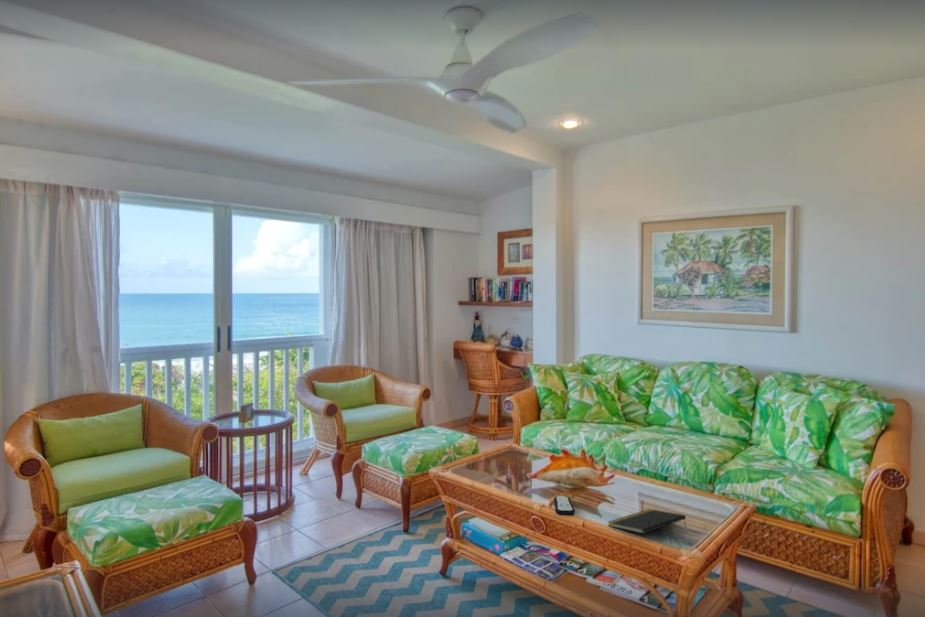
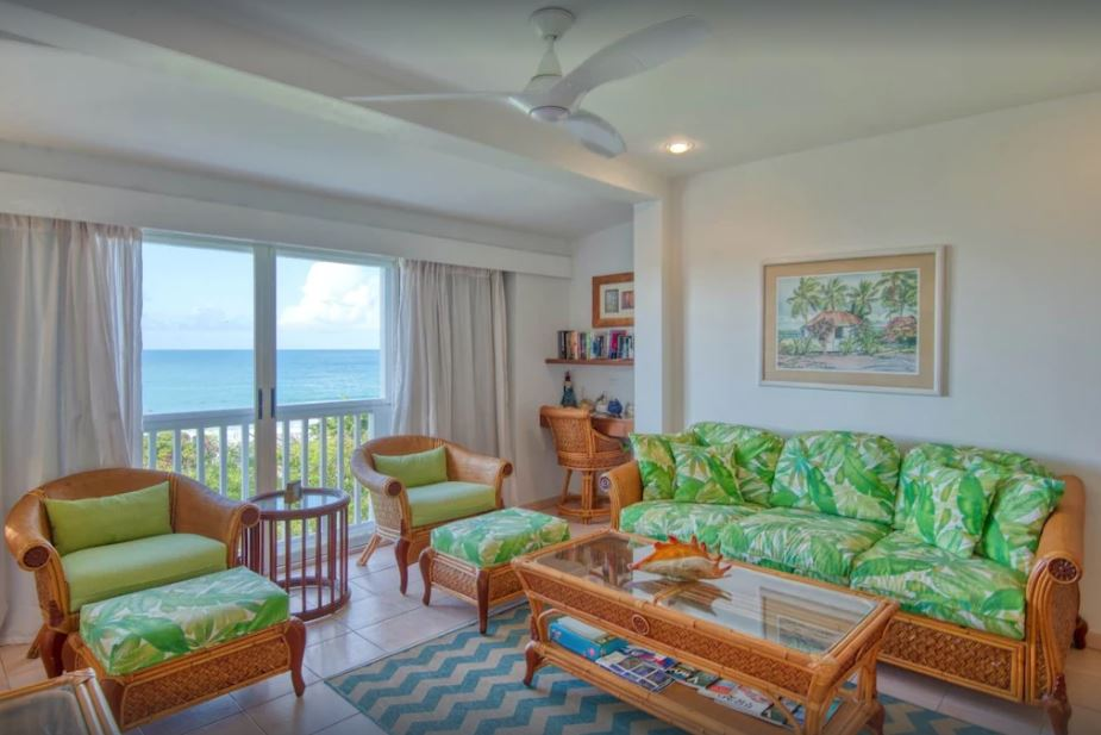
- notepad (646, 520)
- remote control (563, 505)
